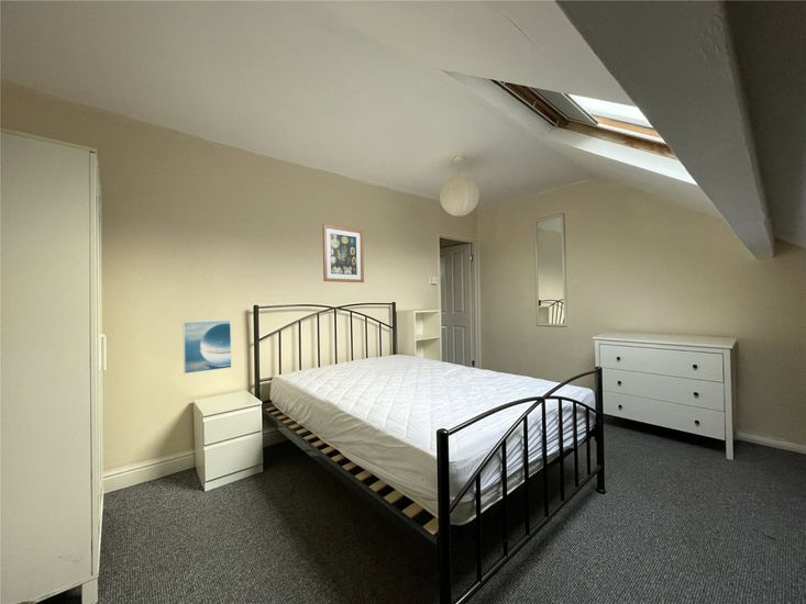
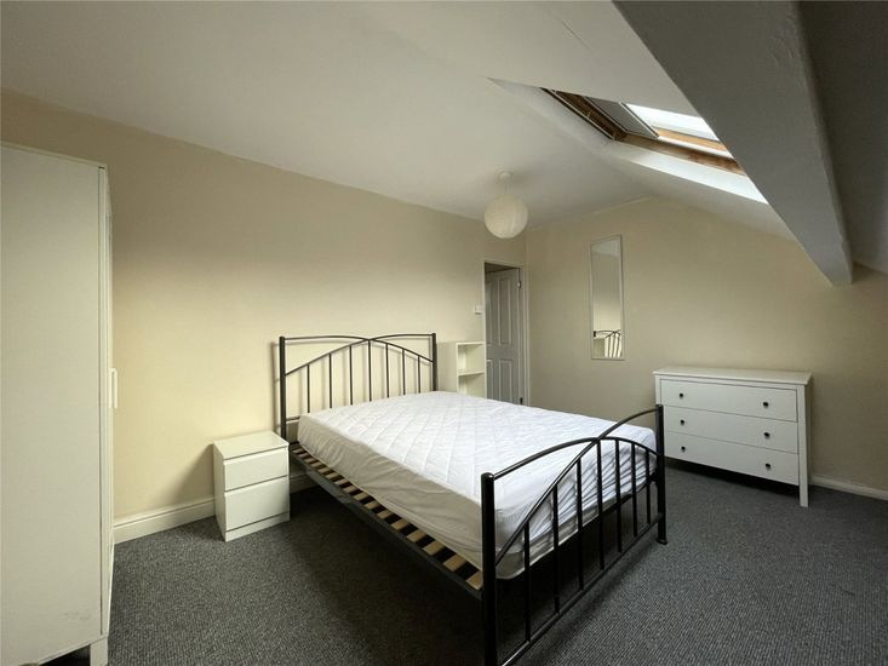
- wall art (344, 254)
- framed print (208, 345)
